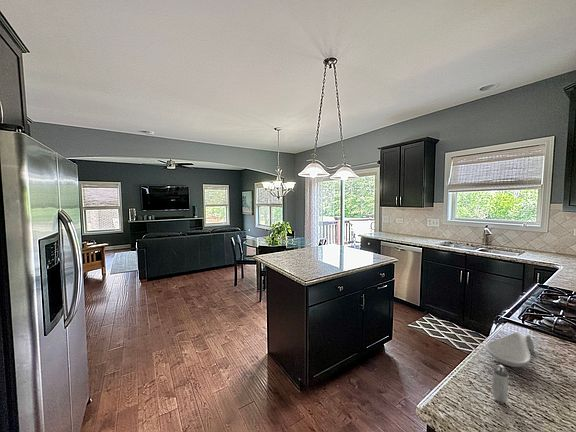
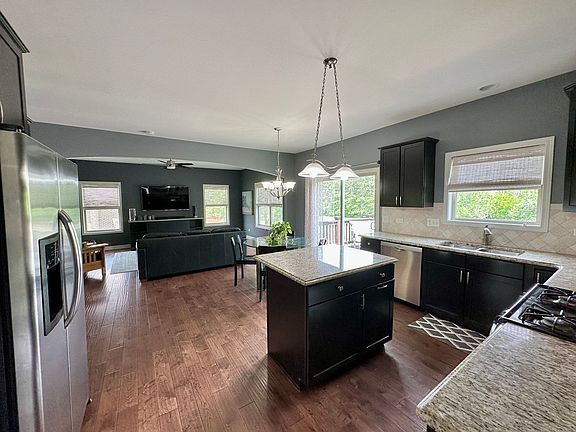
- shaker (500, 382)
- spoon rest (513, 347)
